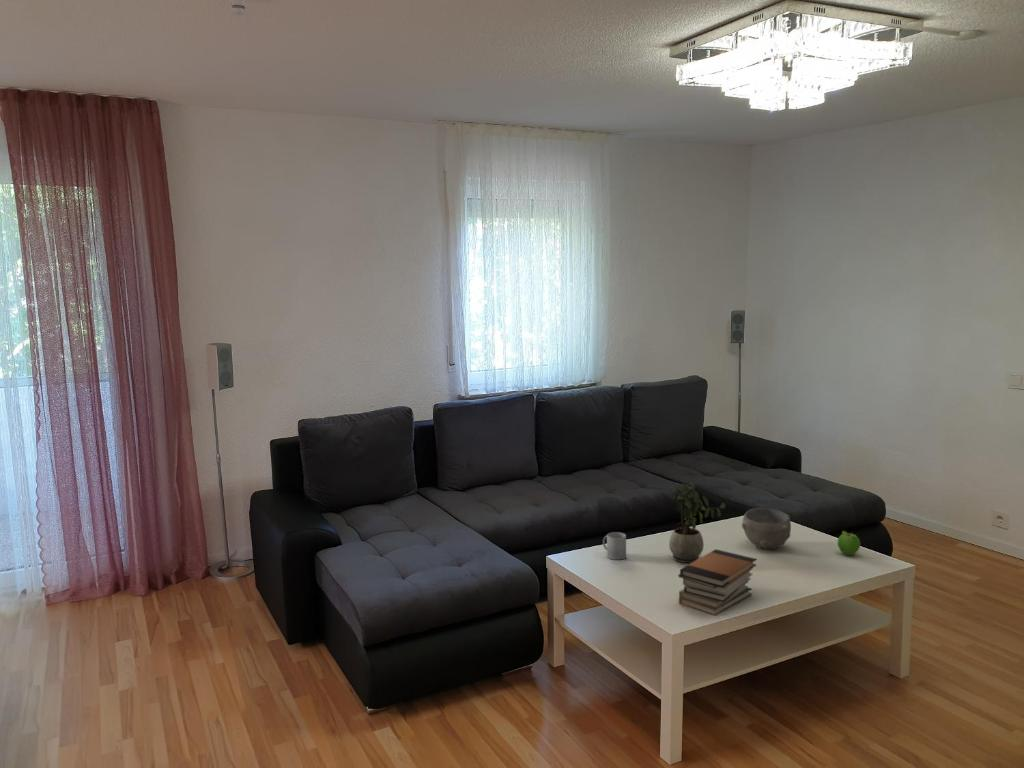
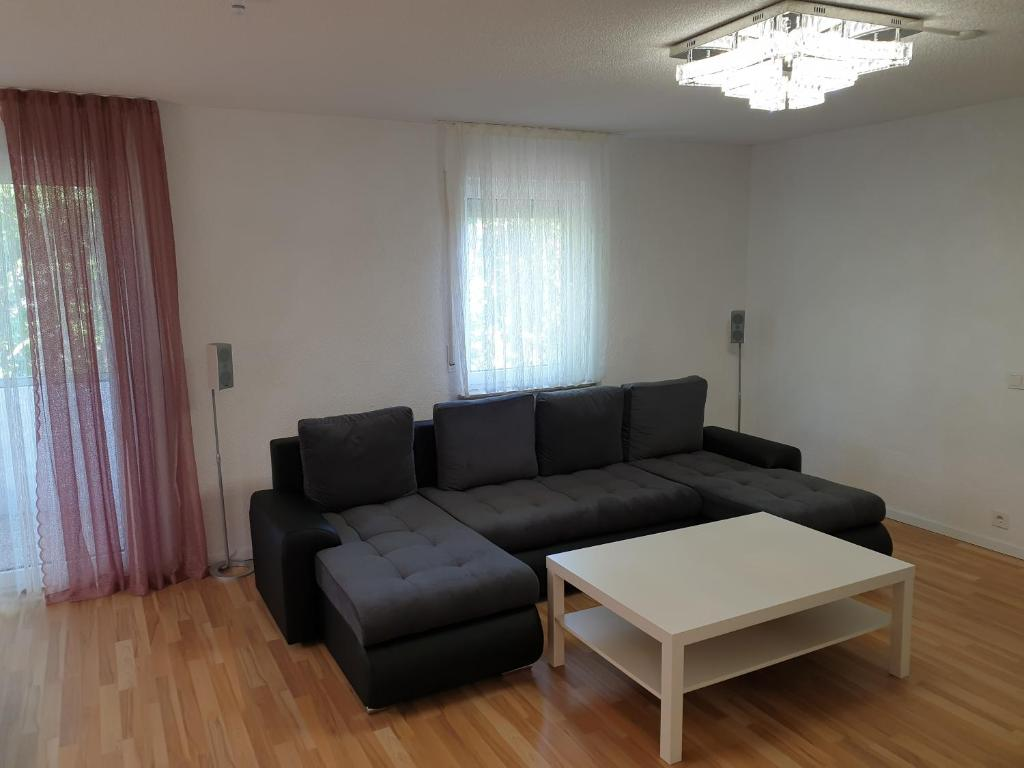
- mug (613, 544)
- bowl (765, 529)
- potted plant (693, 520)
- fruit (848, 543)
- book stack (717, 581)
